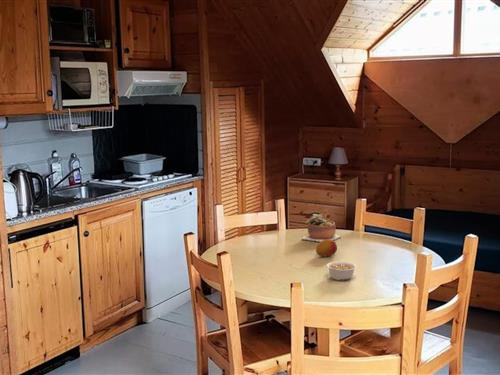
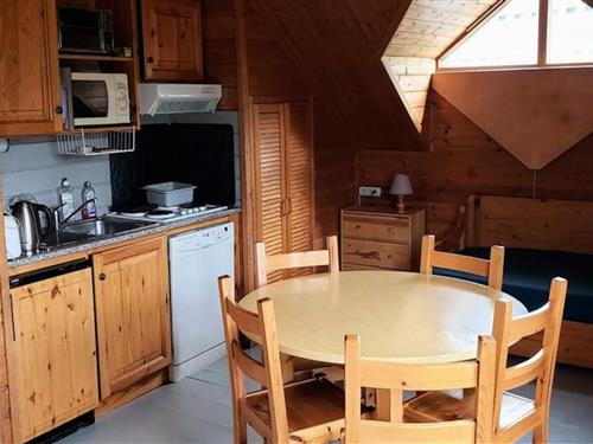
- succulent plant (321, 225)
- legume (341, 270)
- fruit (326, 247)
